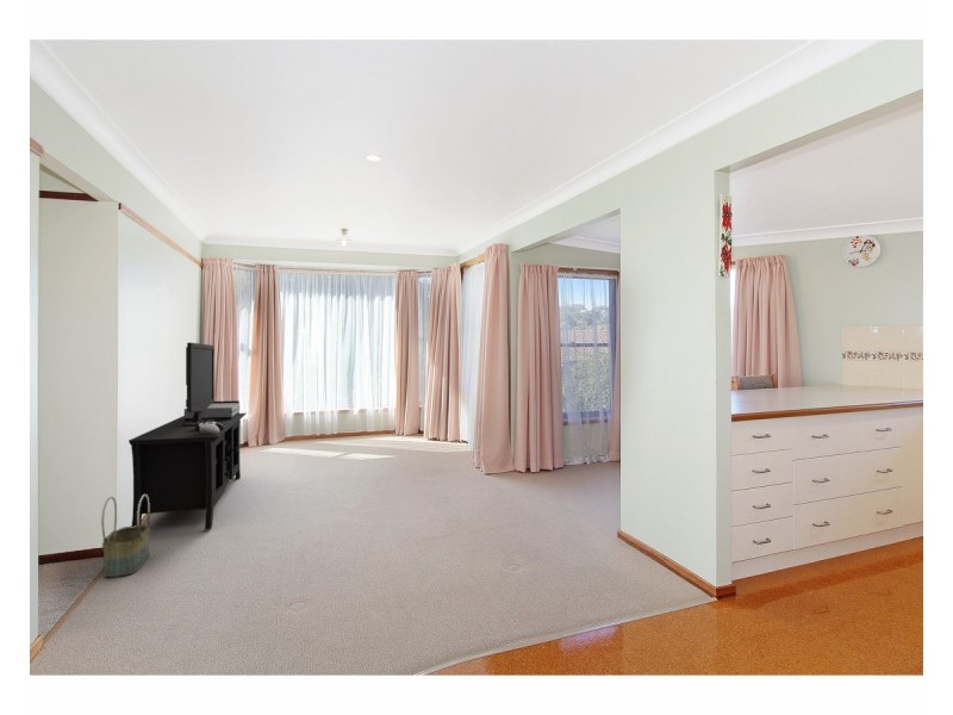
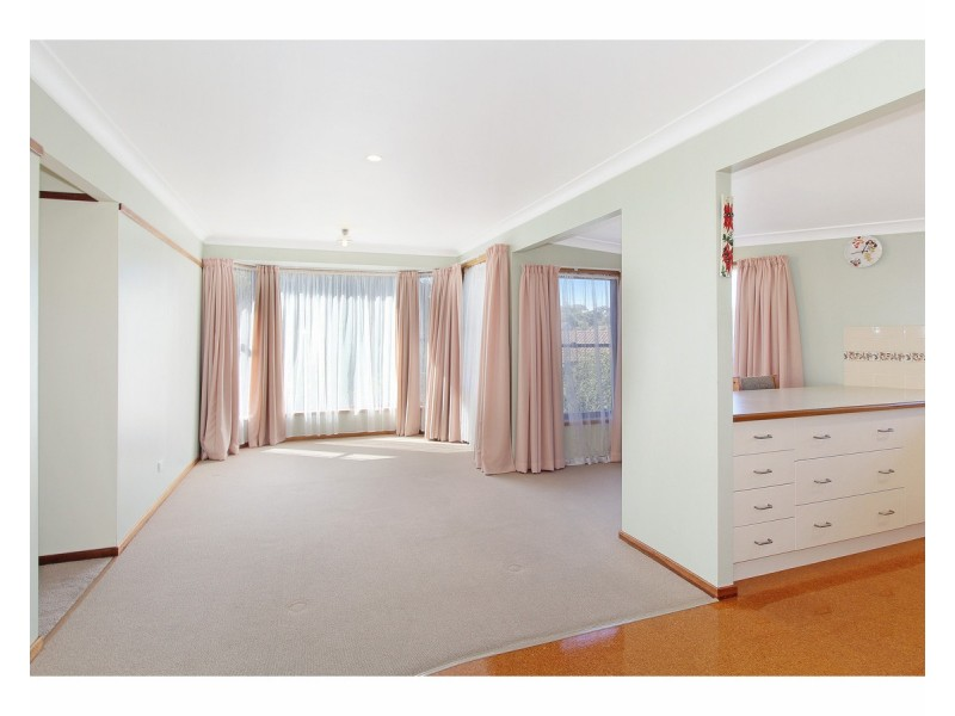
- basket (126, 530)
- media console (199, 422)
